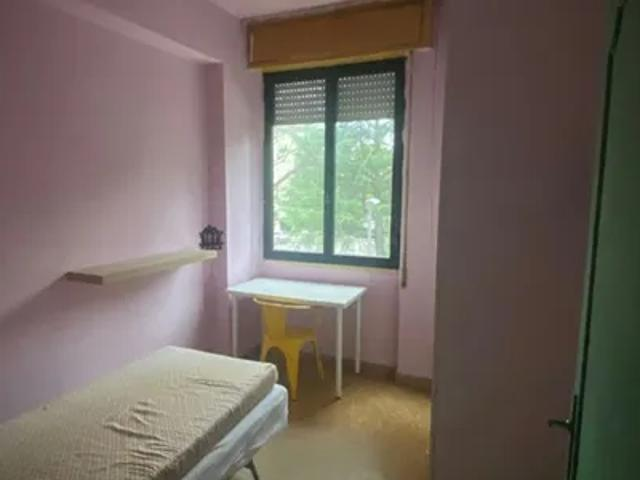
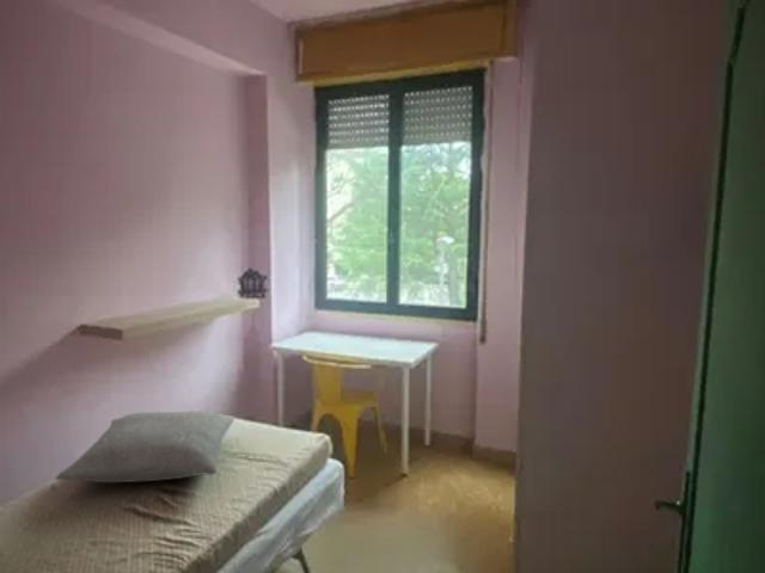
+ pillow (158, 443)
